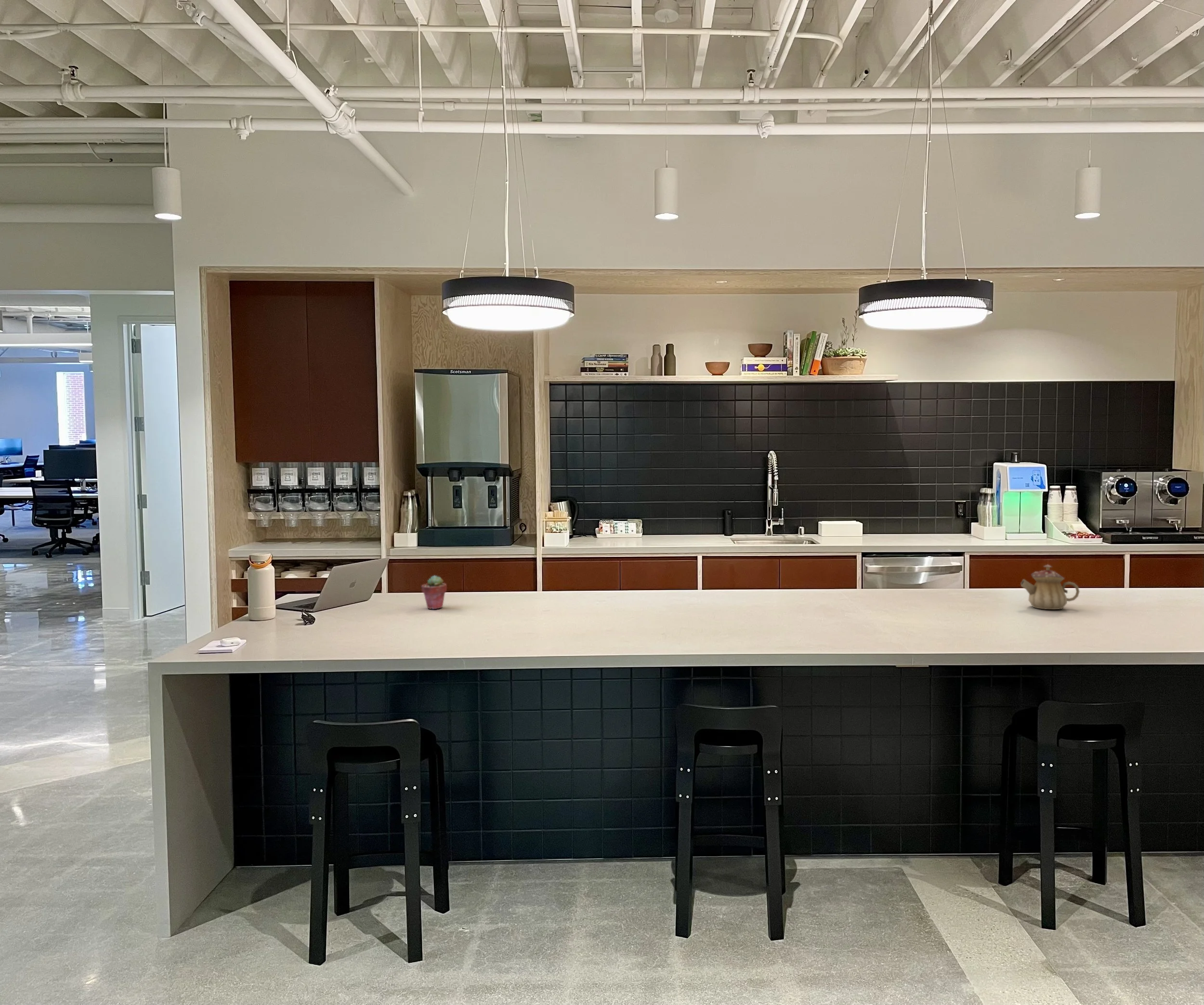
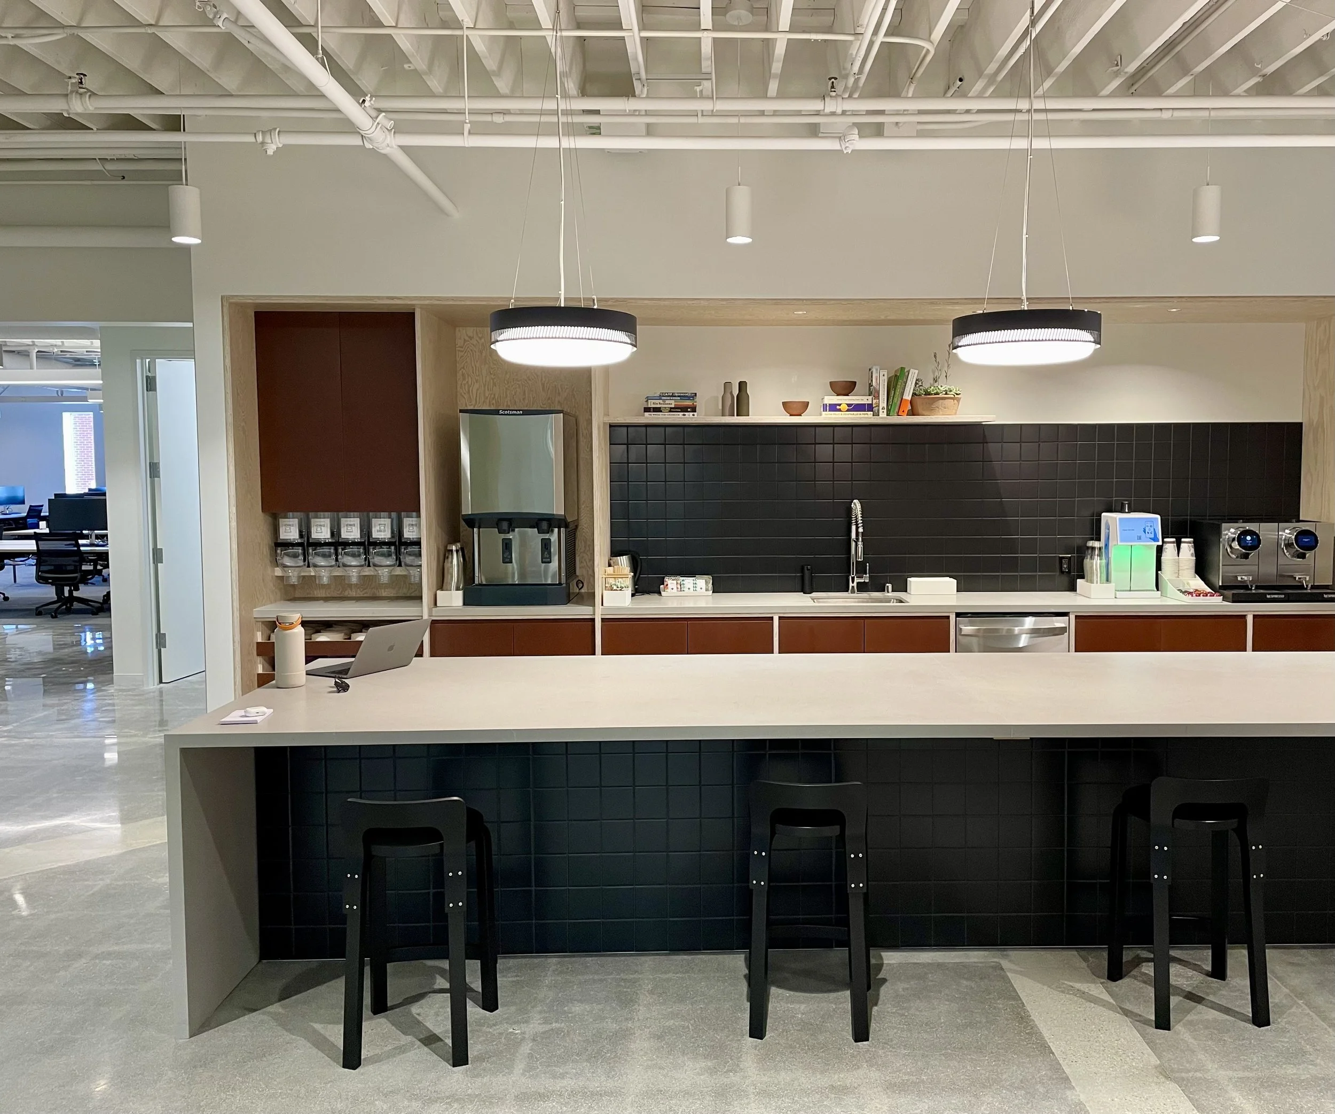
- potted succulent (434, 591)
- teapot (1050, 586)
